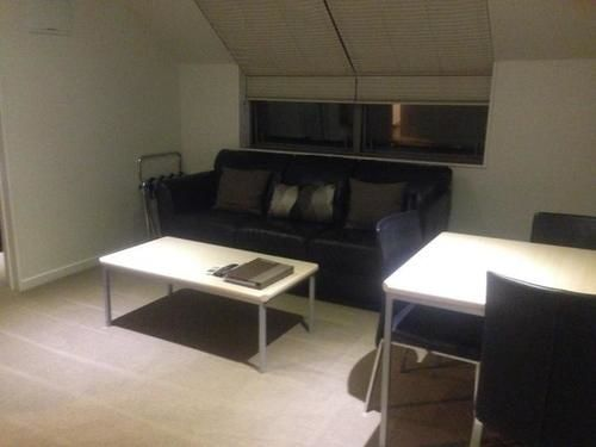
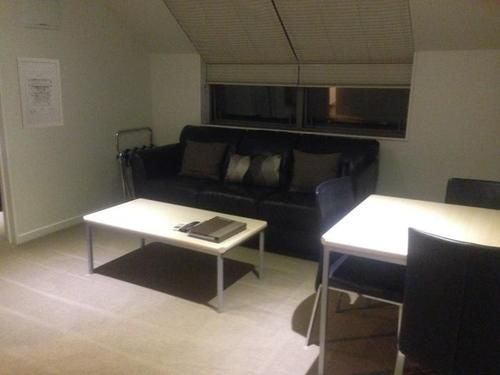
+ wall art (41, 93)
